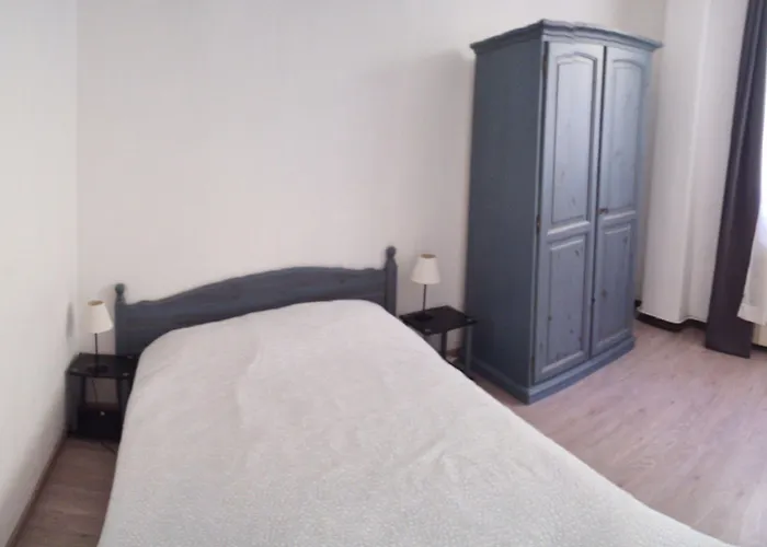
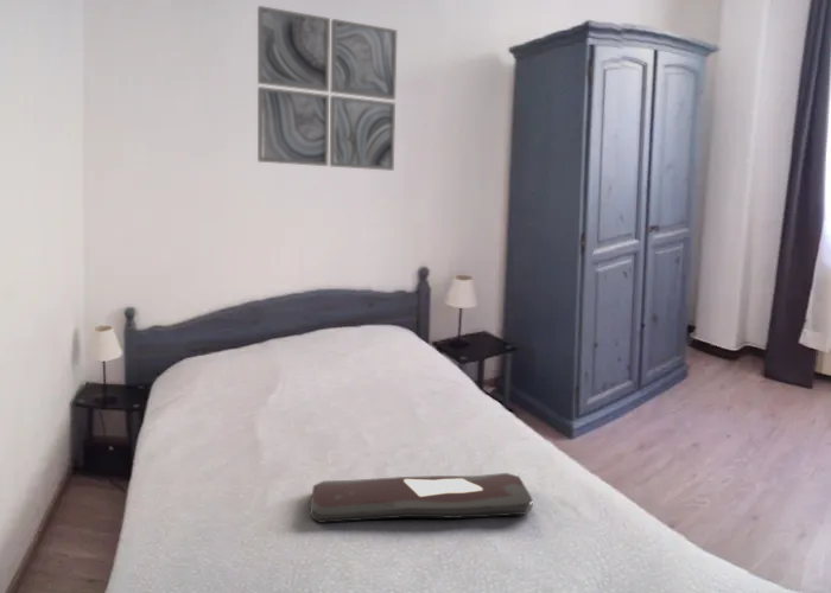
+ wall art (330, 91)
+ serving tray (420, 495)
